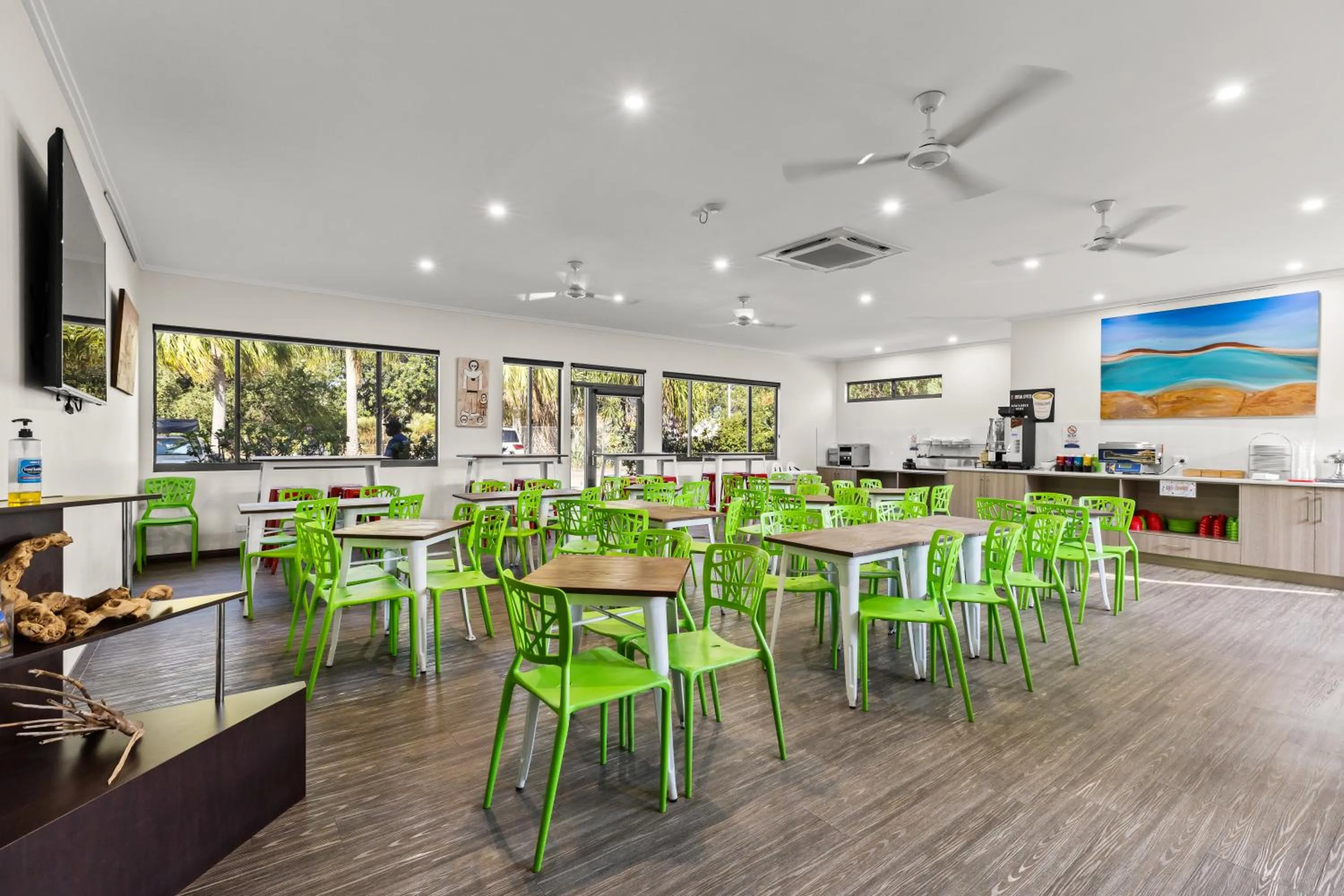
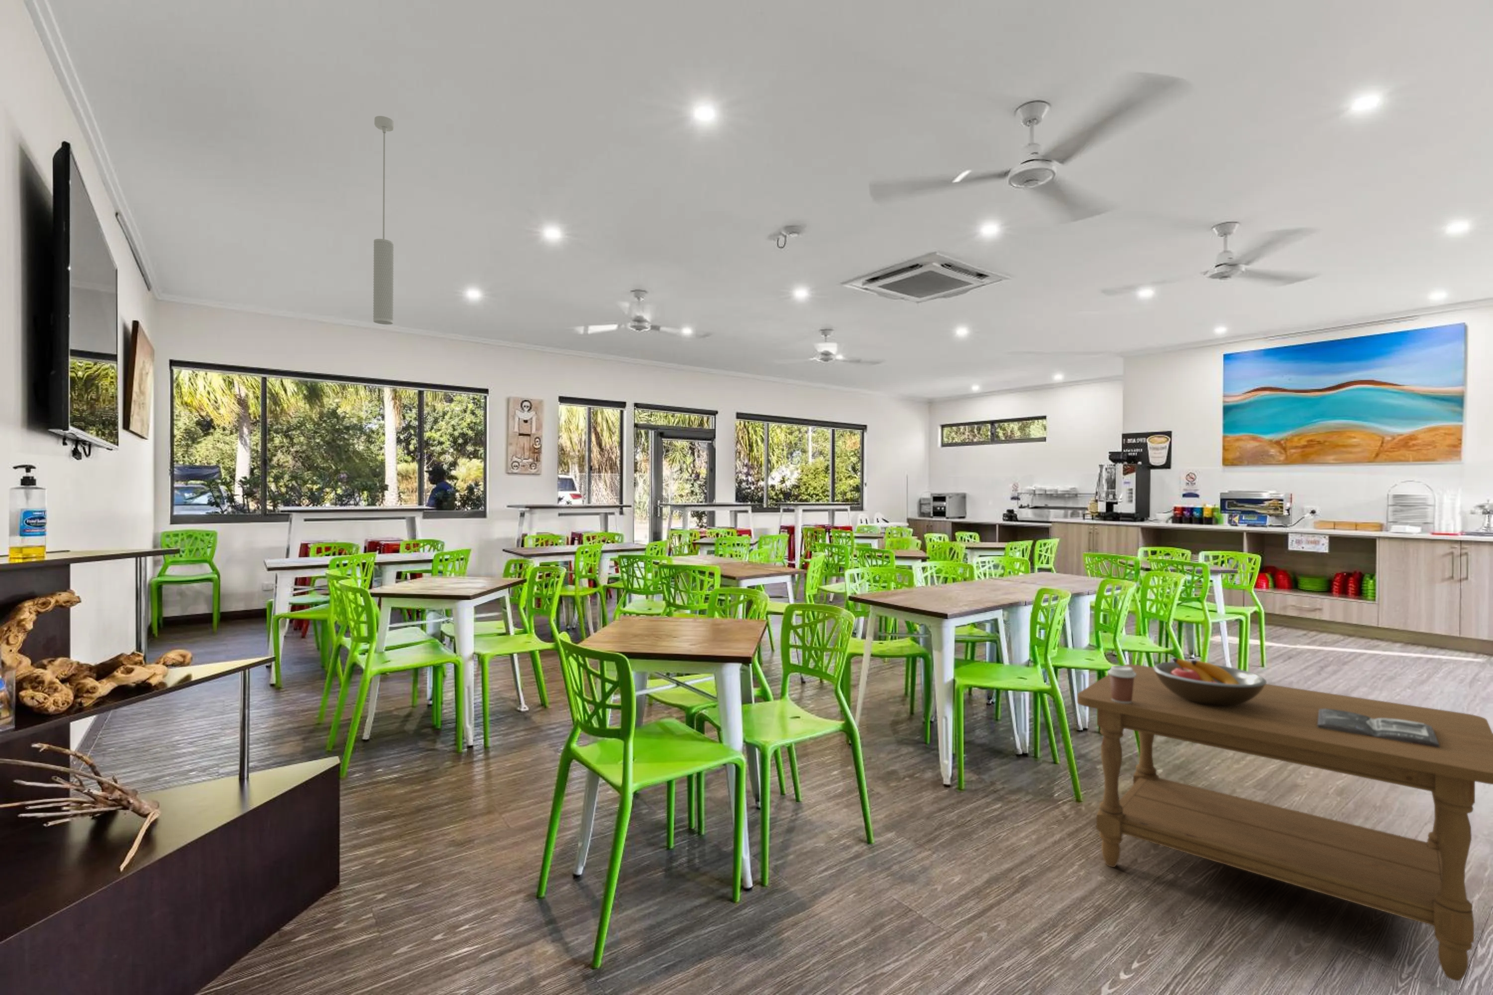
+ pendant light (383, 221)
+ magazine (1374, 725)
+ coffee table (1266, 804)
+ coffee cup (1122, 684)
+ fruit bowl (1208, 682)
